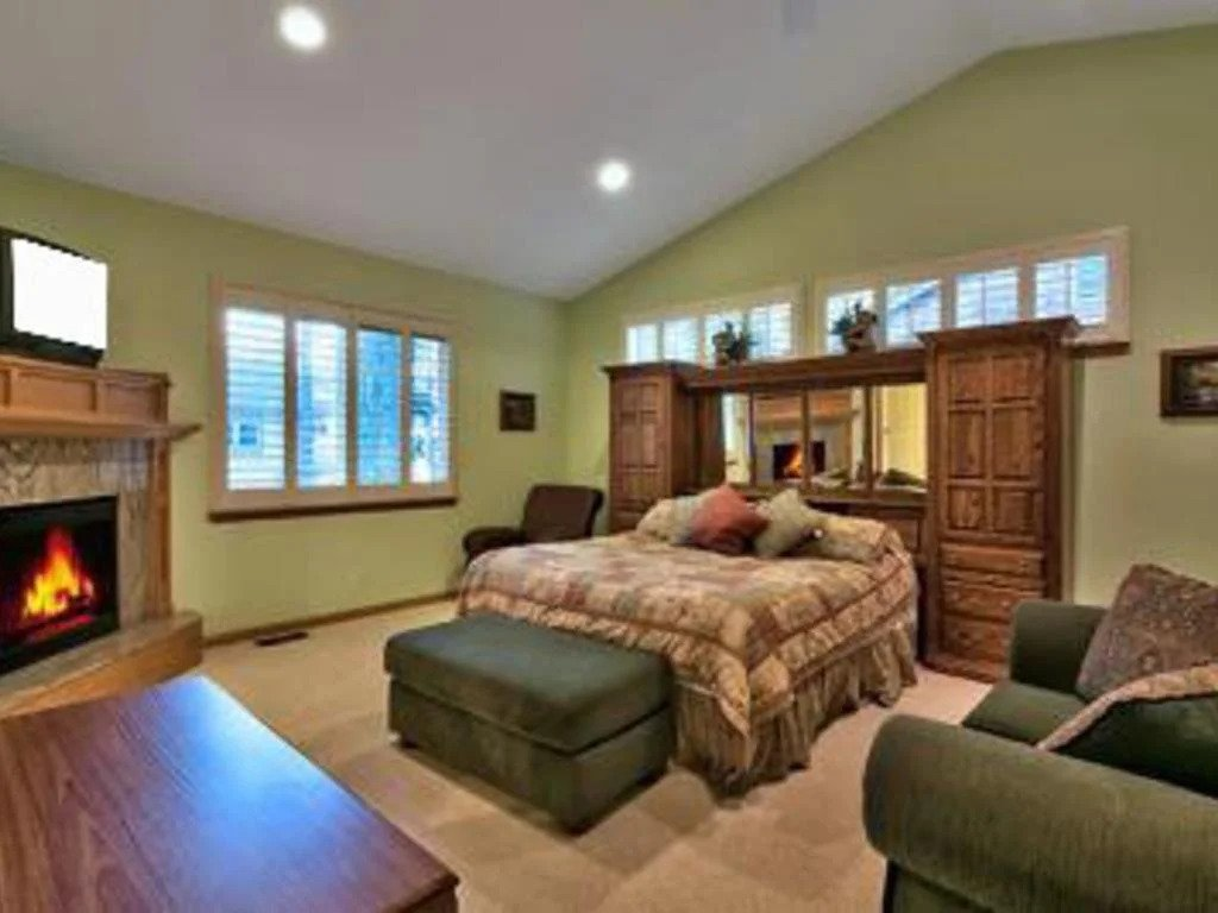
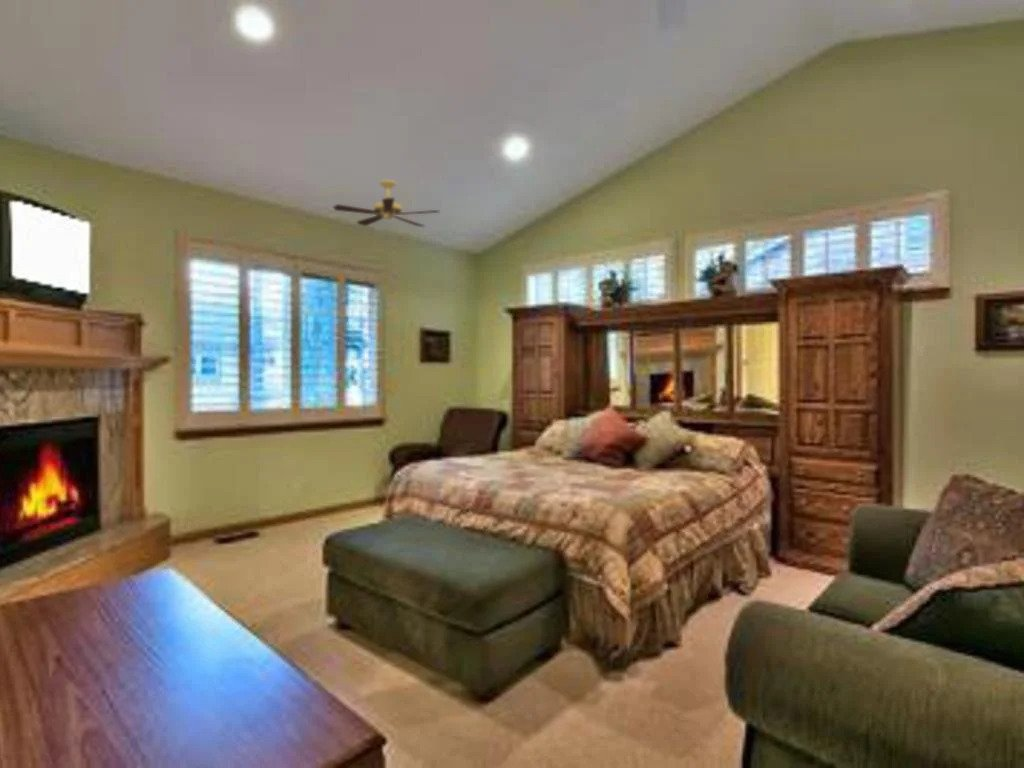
+ ceiling fan (387, 199)
